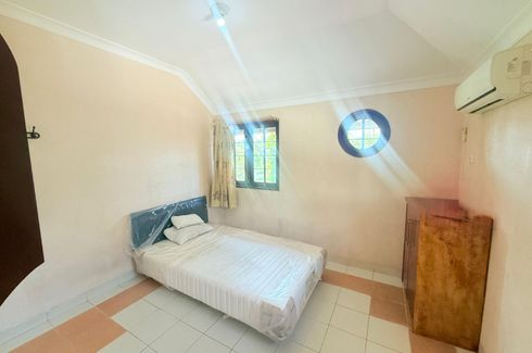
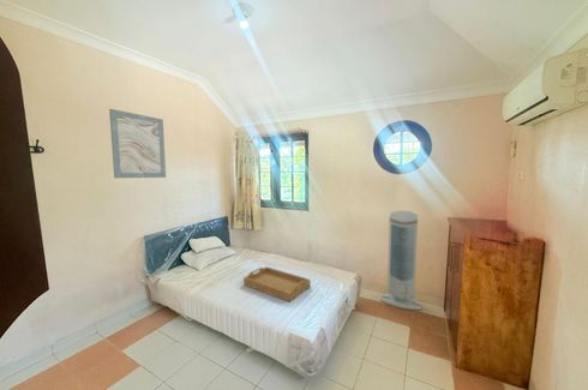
+ wall art (140, 146)
+ air purifier (402, 257)
+ serving tray (276, 281)
